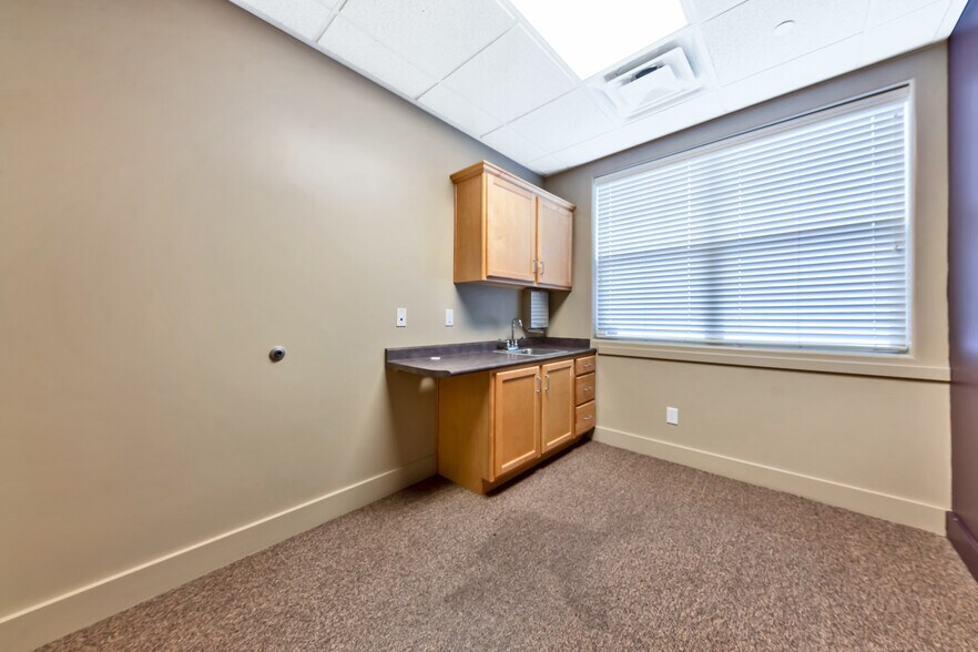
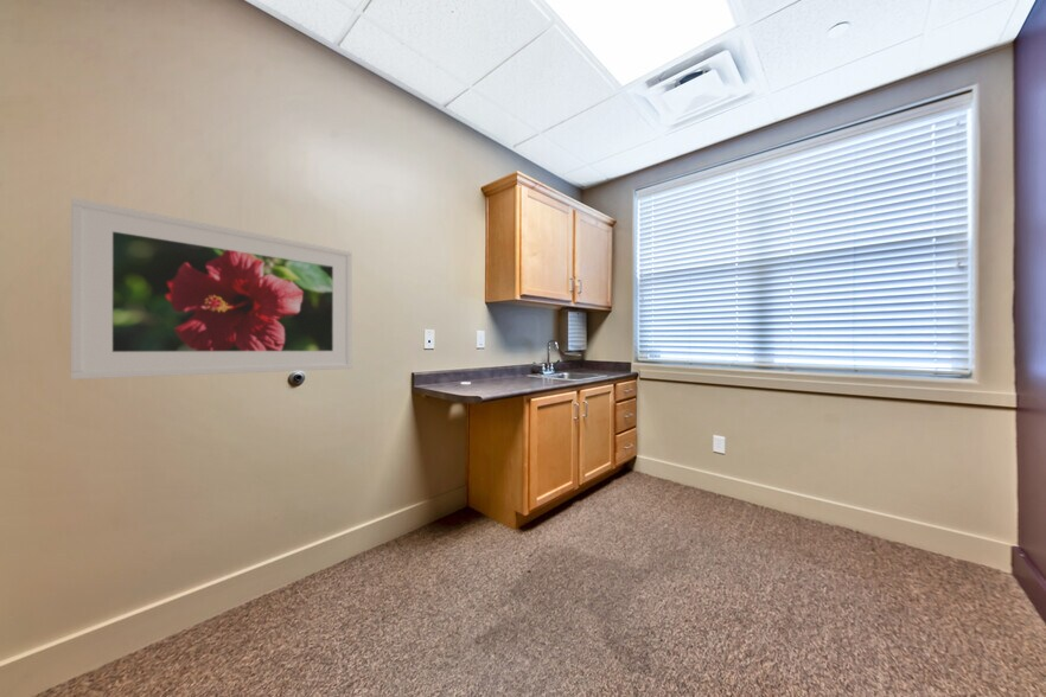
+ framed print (241, 301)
